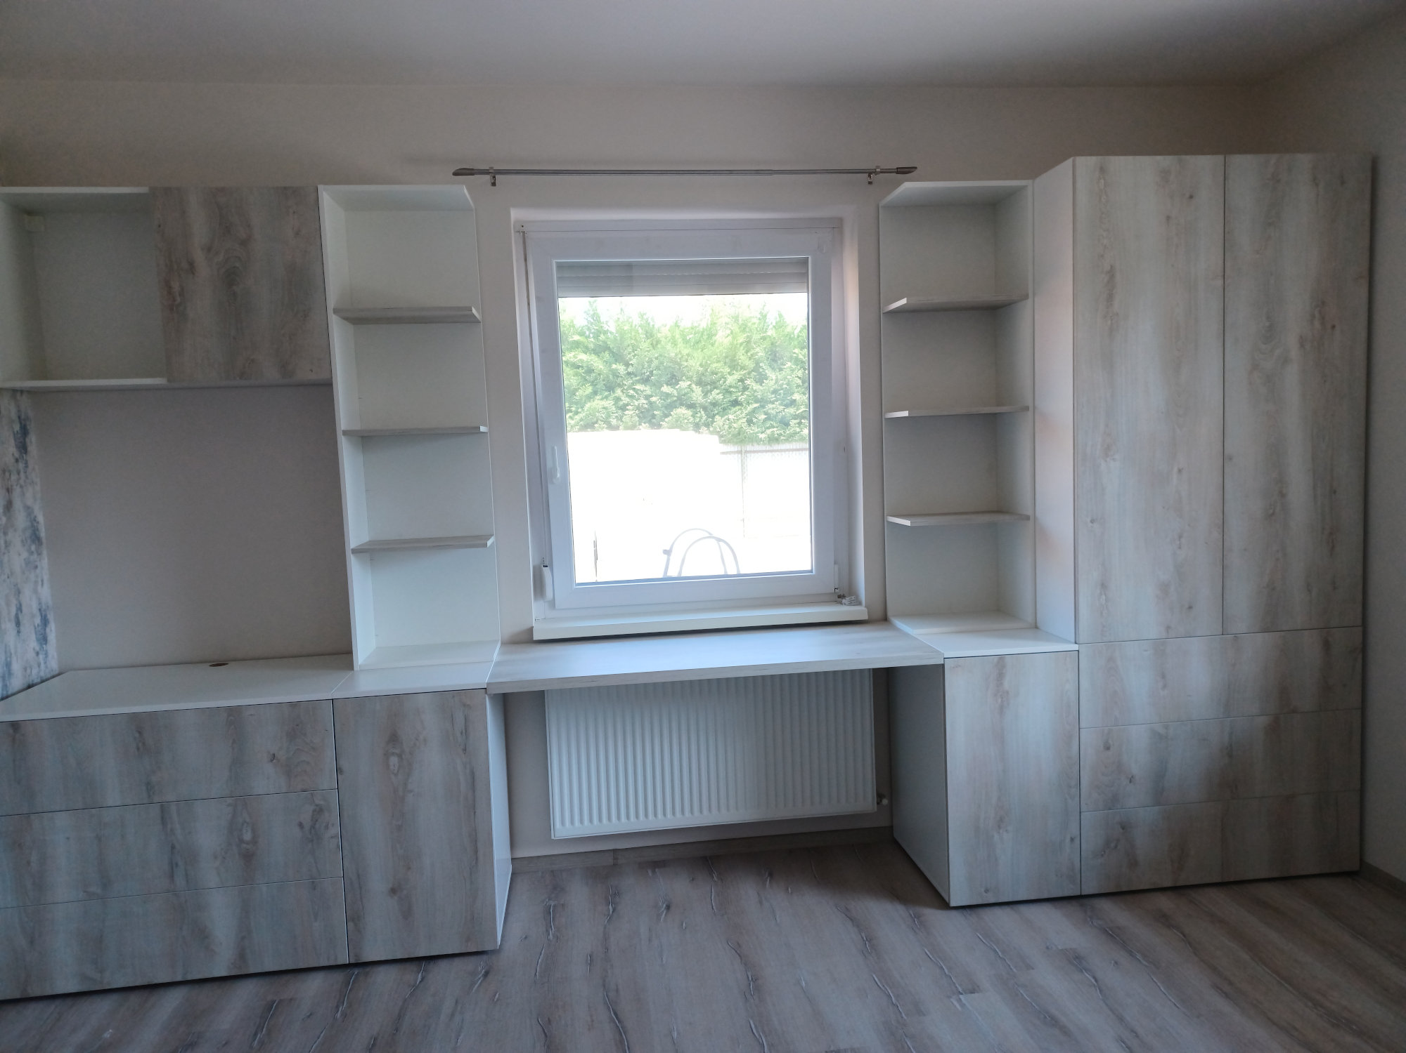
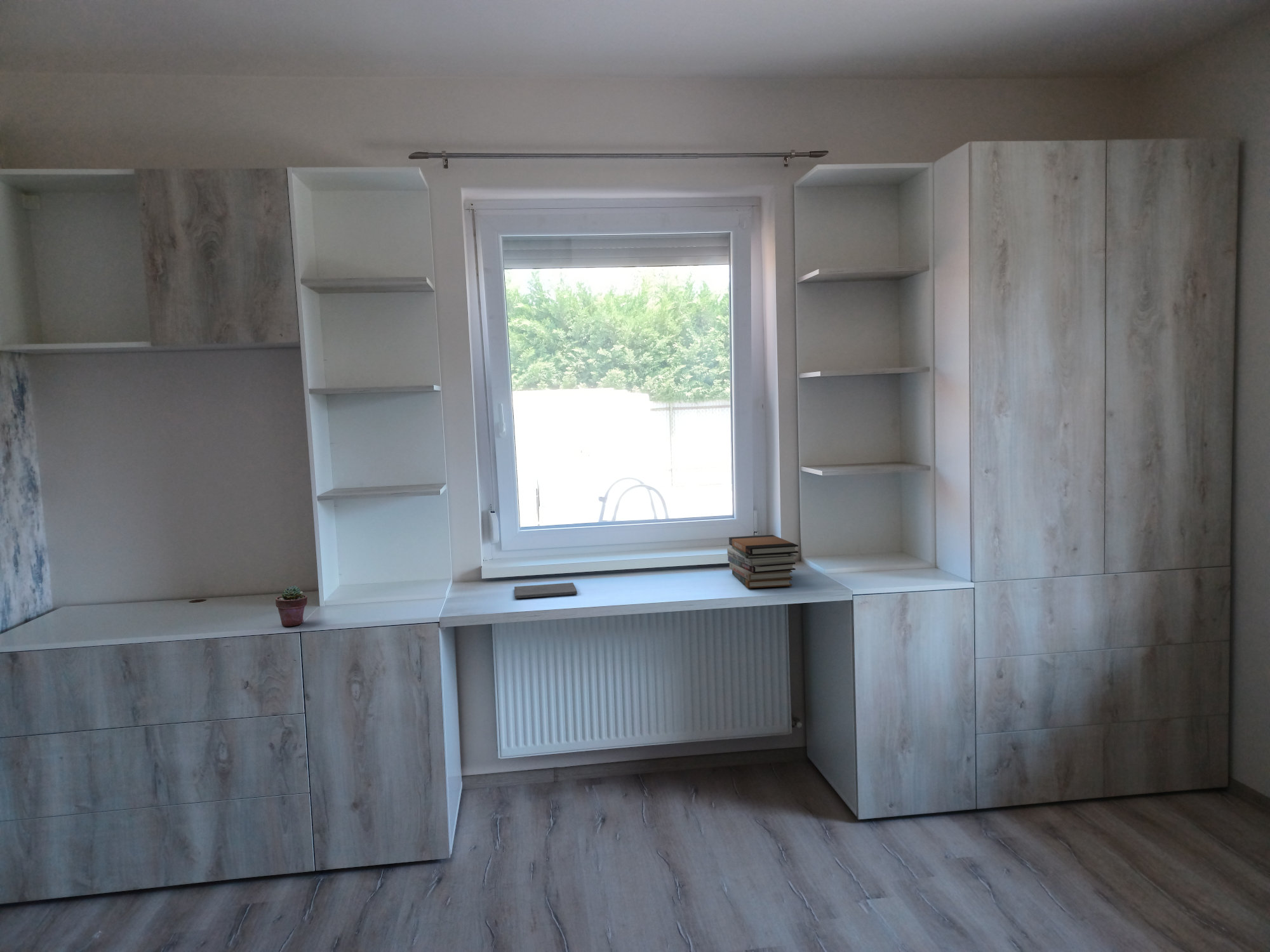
+ potted succulent (291, 605)
+ book stack (761, 560)
+ notepad (545, 590)
